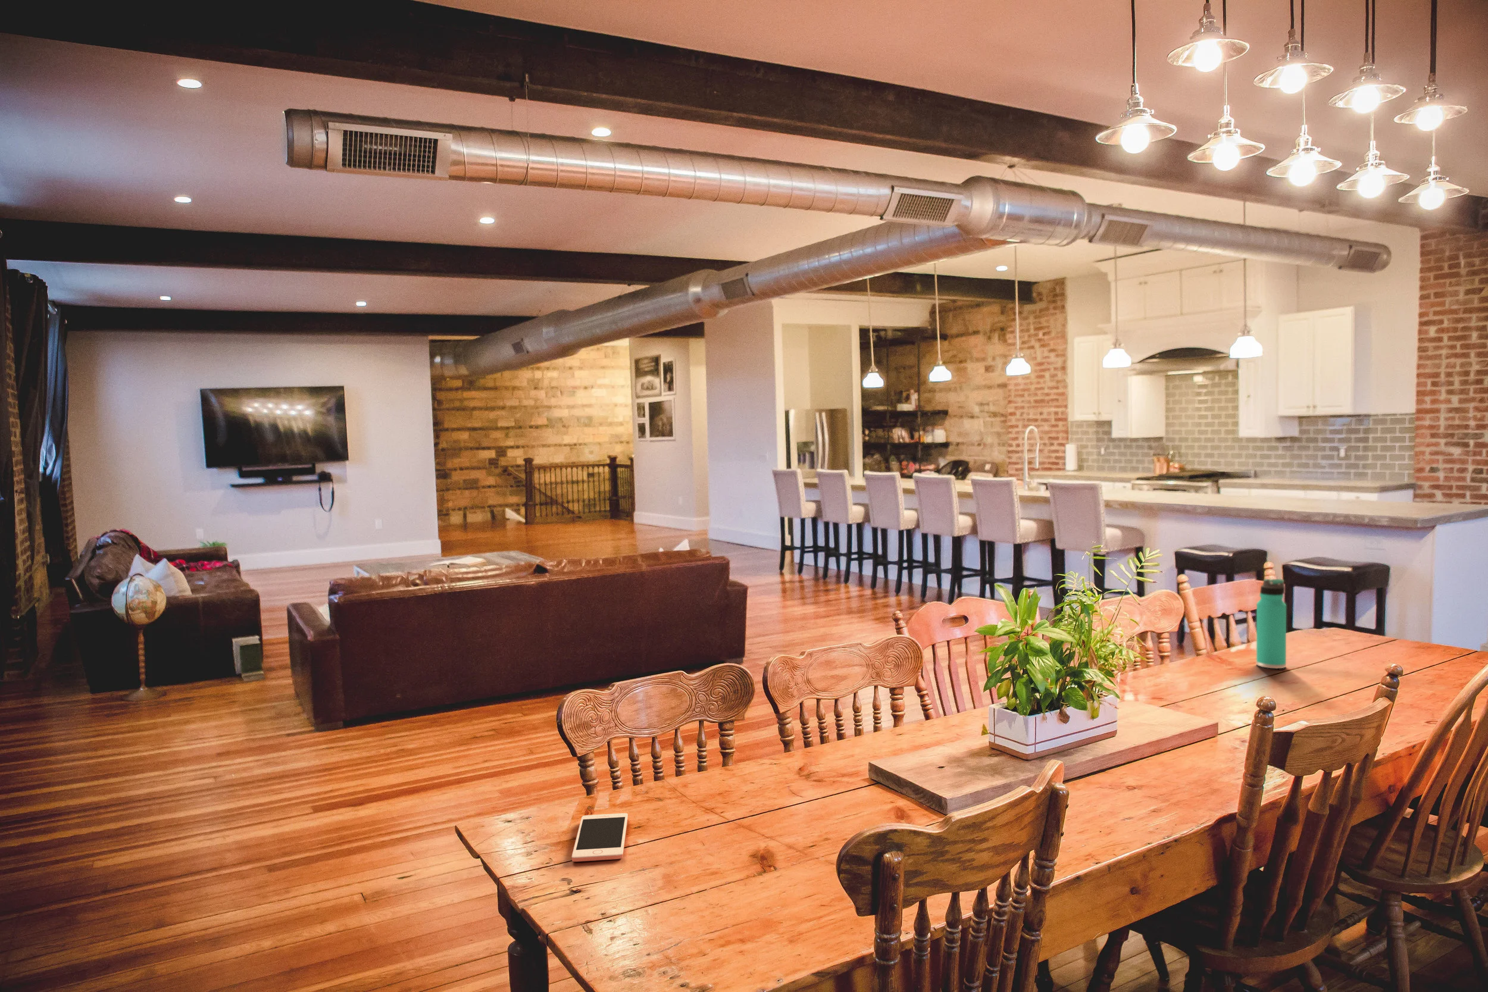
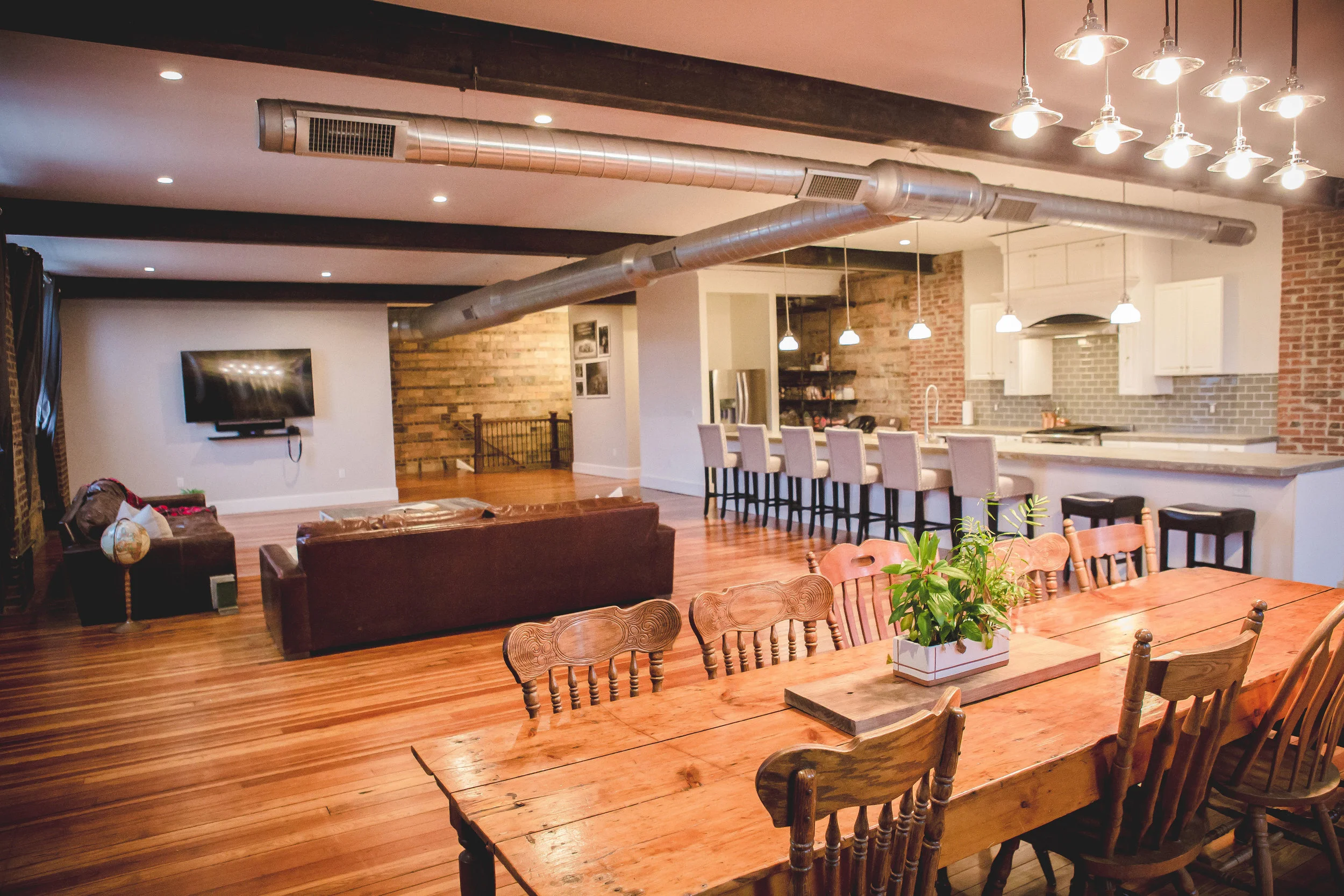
- thermos bottle (1271, 622)
- cell phone (601, 836)
